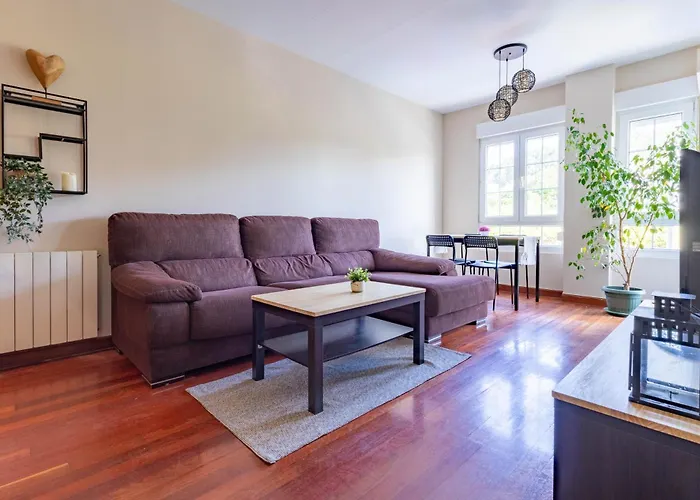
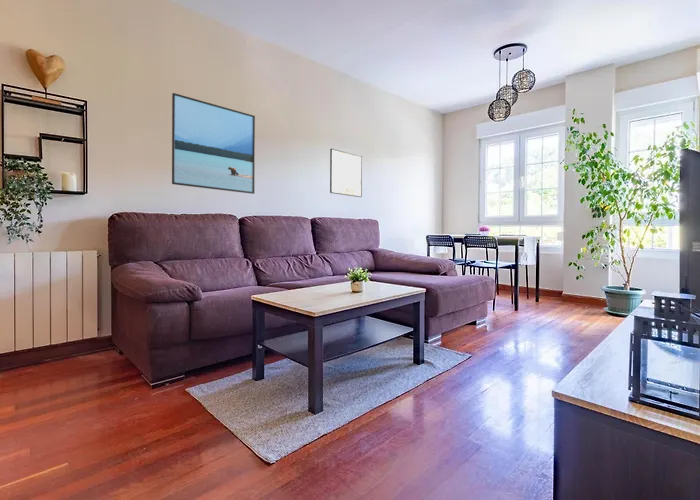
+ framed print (346, 173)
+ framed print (216, 147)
